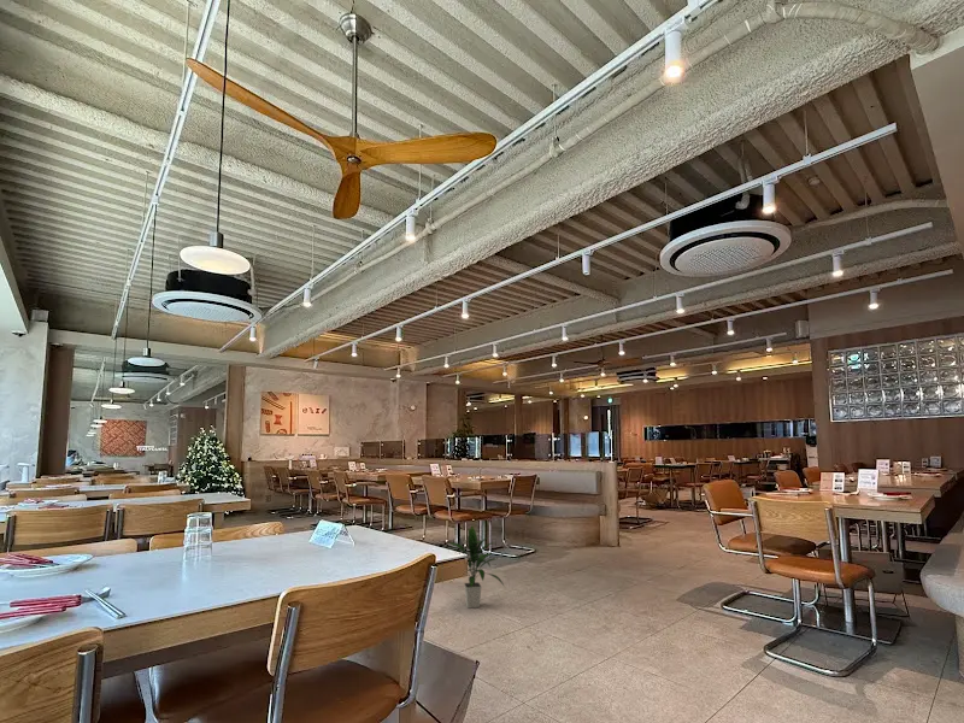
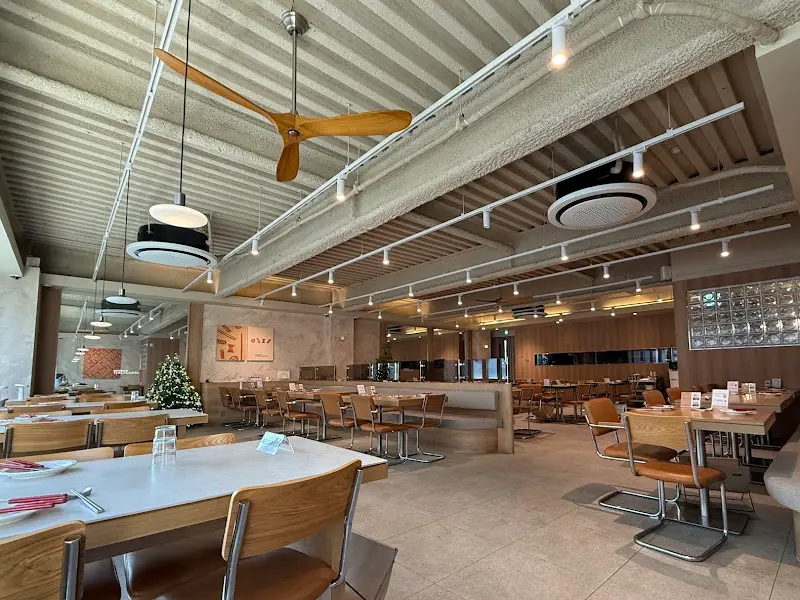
- indoor plant (476, 566)
